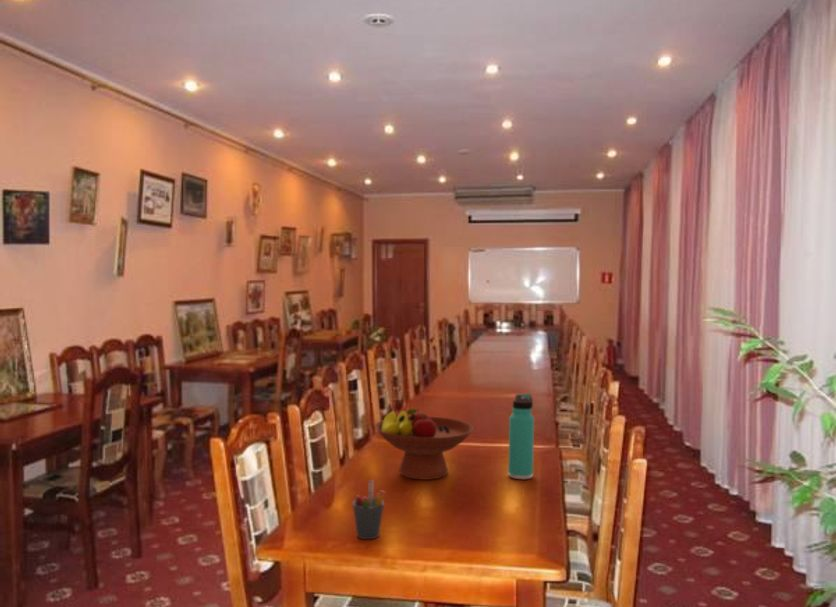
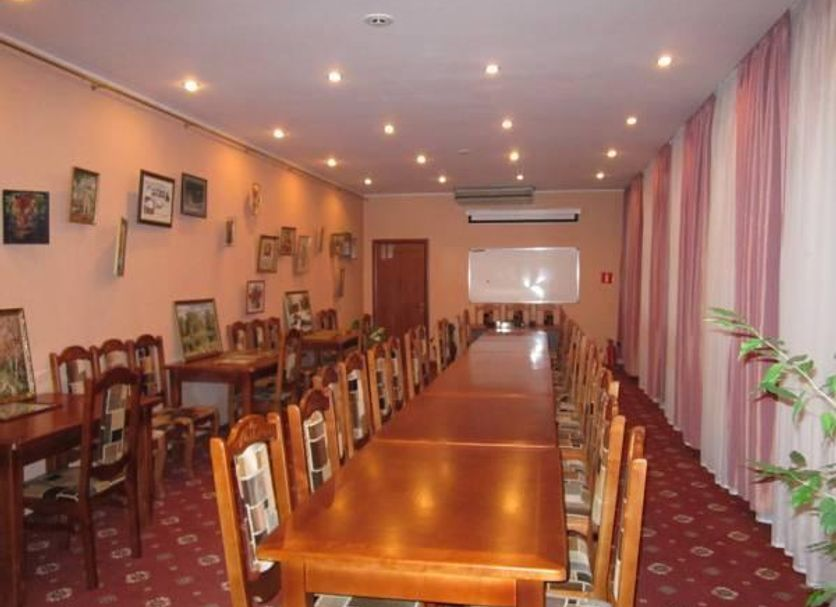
- thermos bottle (521, 435)
- fruit bowl (424, 440)
- pen holder (368, 510)
